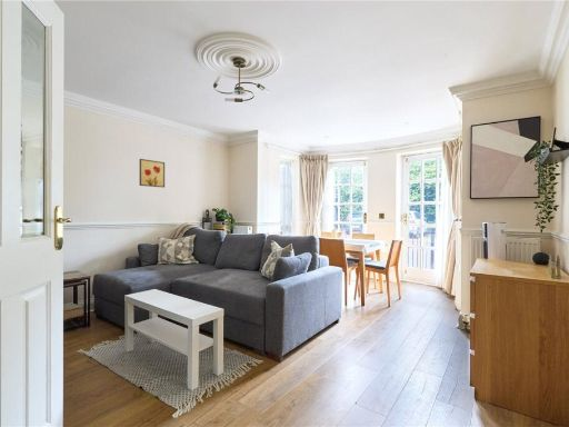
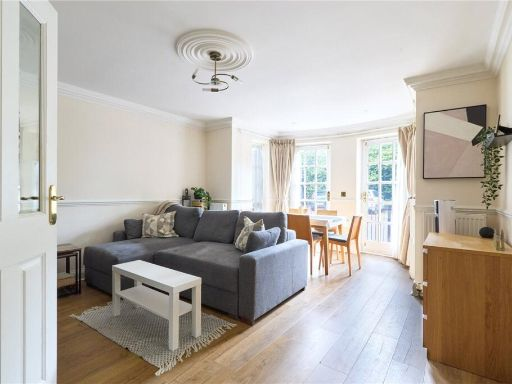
- wall art (151, 173)
